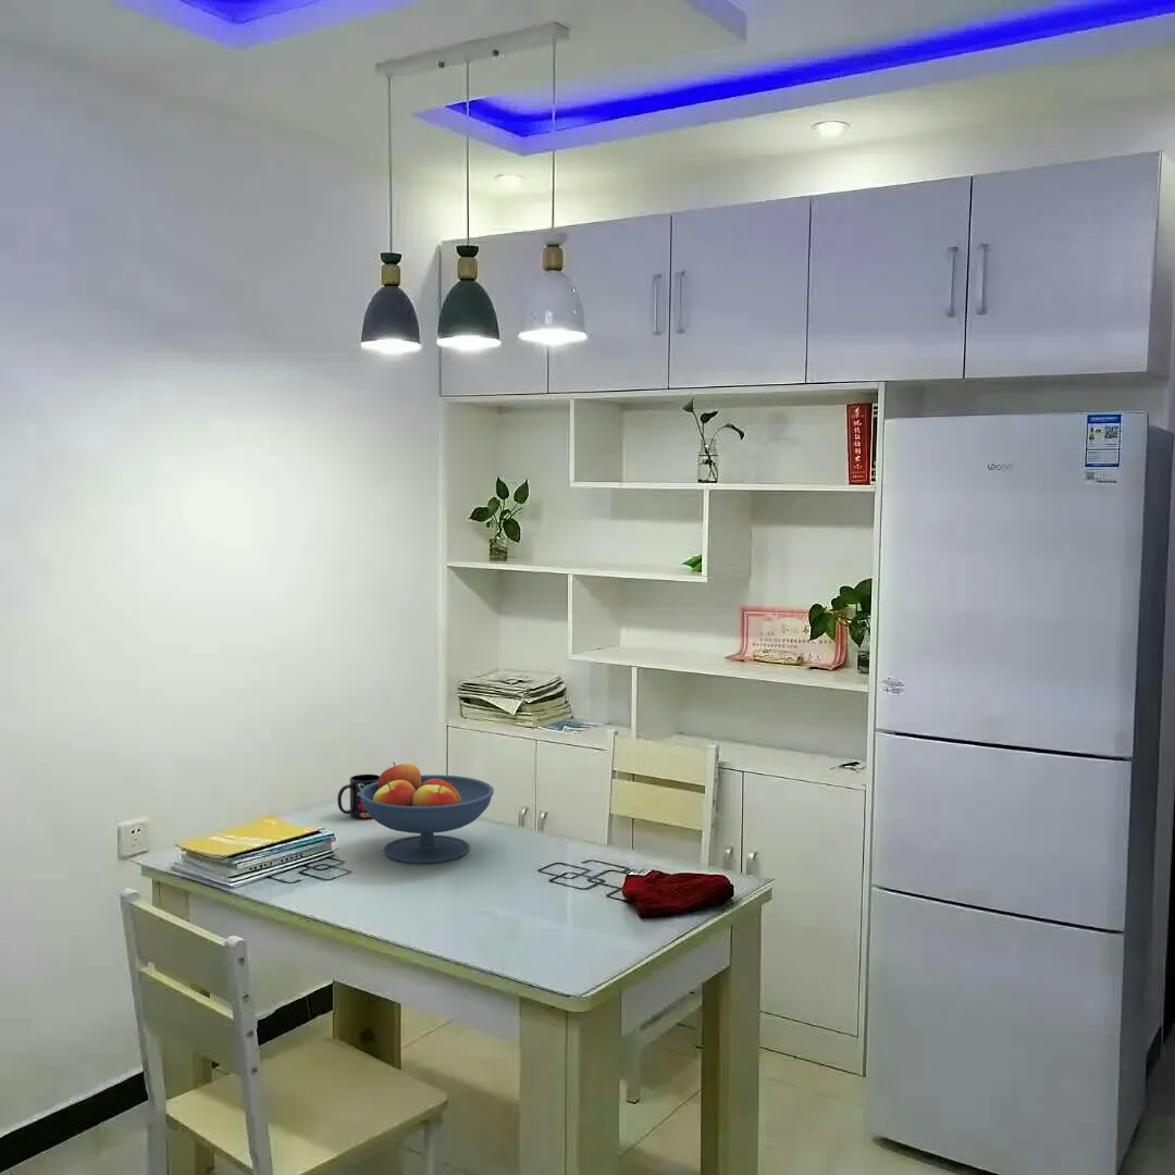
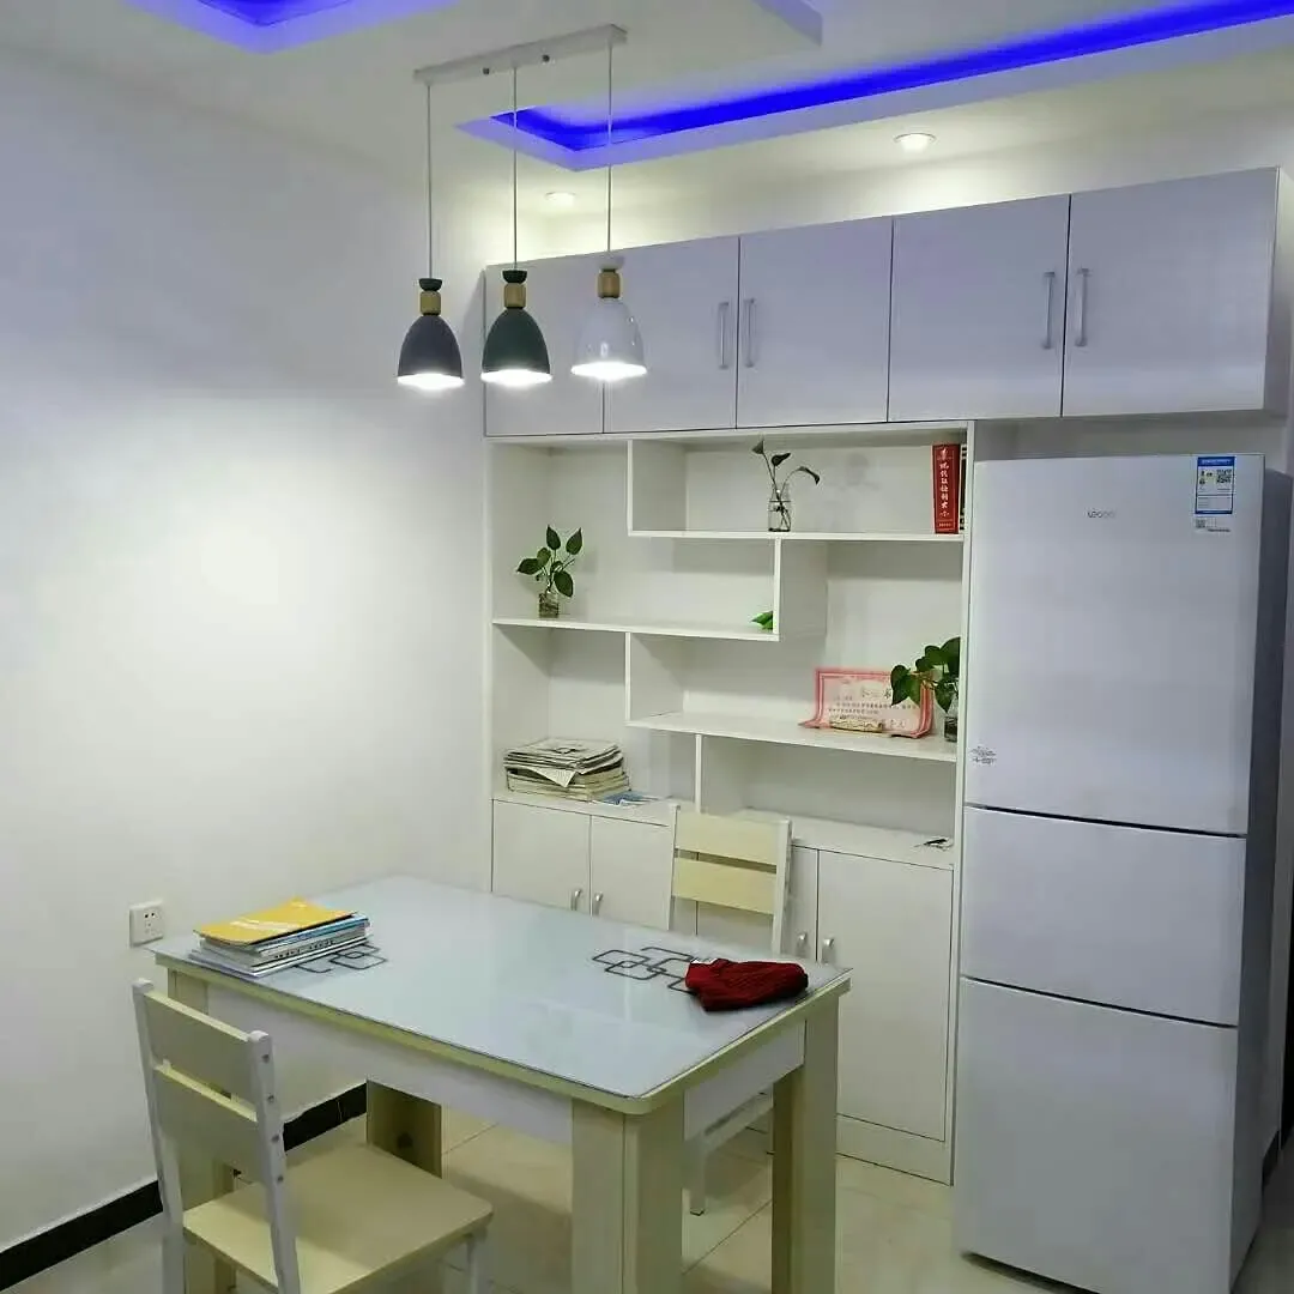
- mug (359, 796)
- fruit bowl (426, 809)
